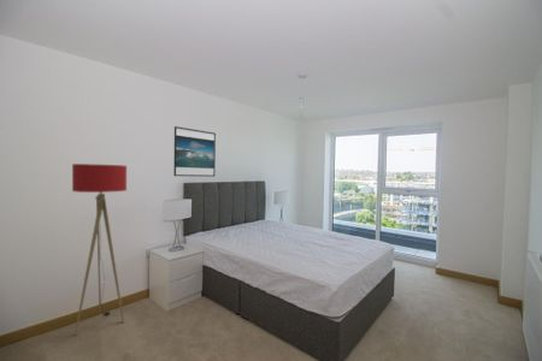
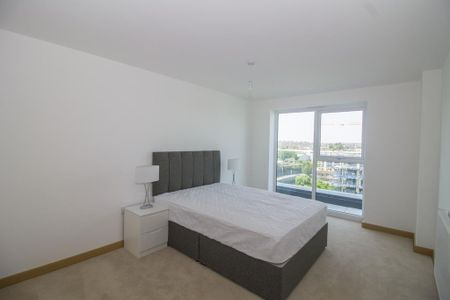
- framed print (195, 153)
- floor lamp (99, 244)
